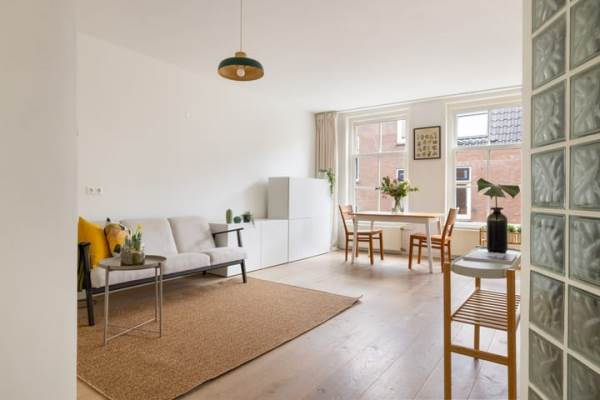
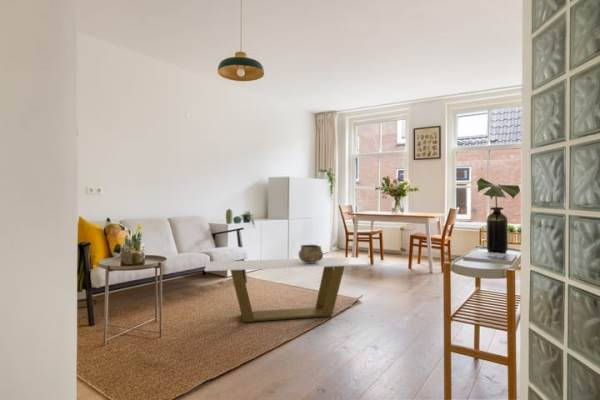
+ coffee table (286, 309)
+ decorative bowl (310, 253)
